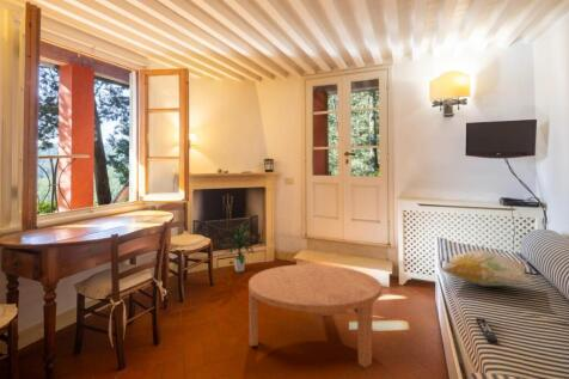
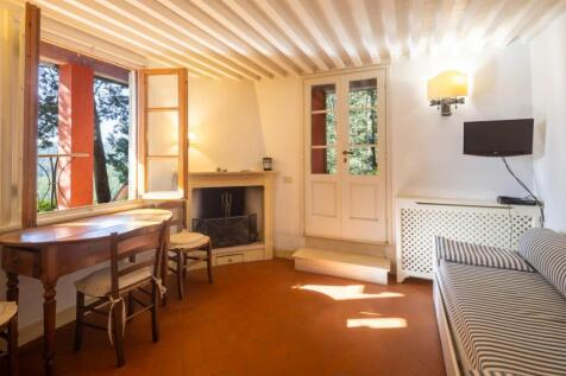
- decorative pillow (484, 268)
- remote control (485, 329)
- coffee table (313, 308)
- indoor plant (238, 247)
